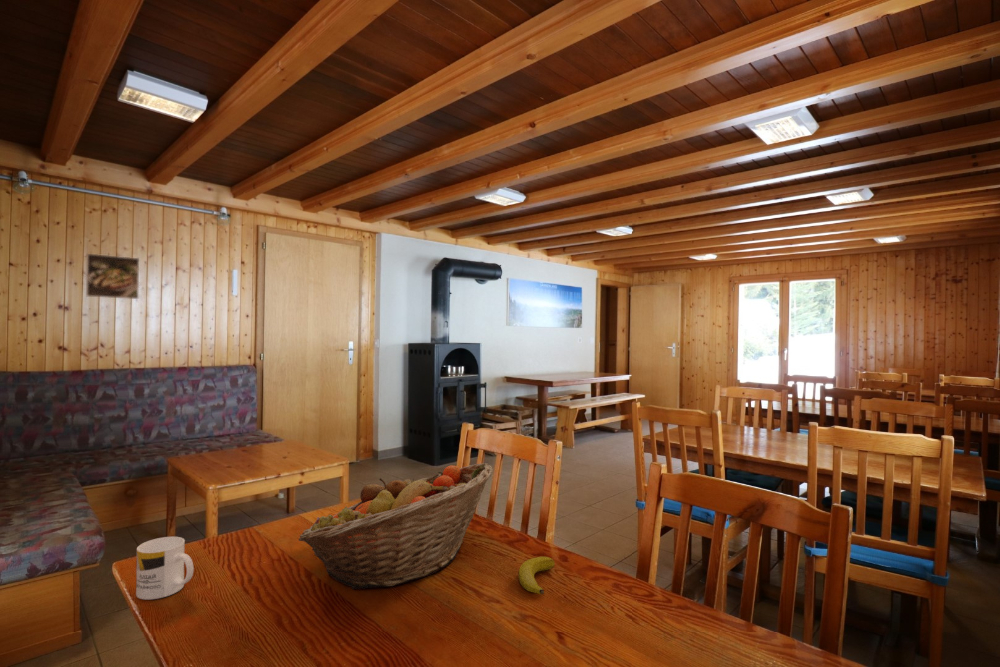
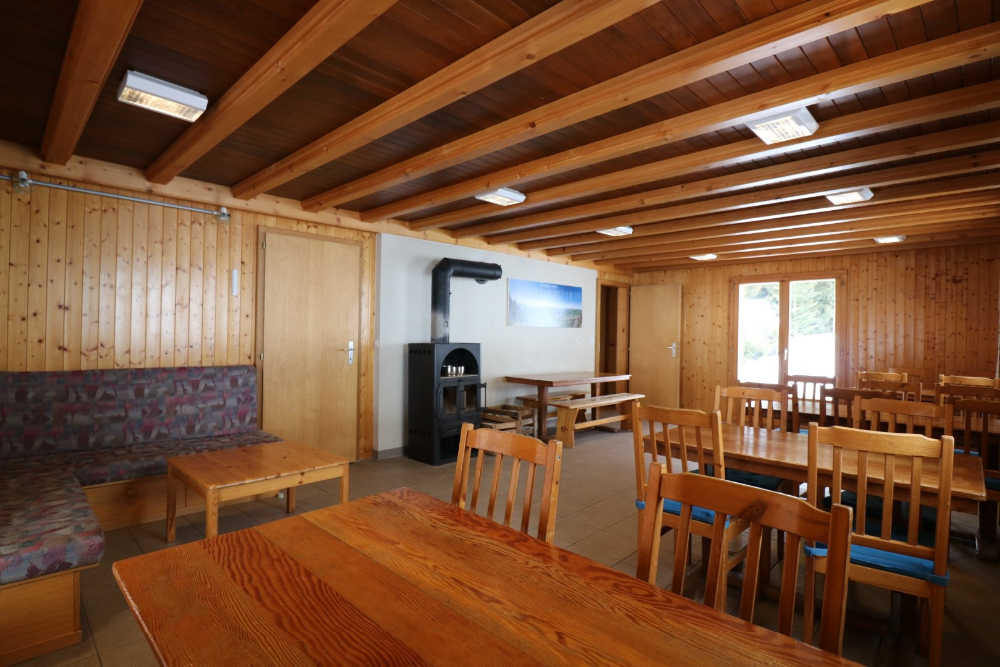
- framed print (113, 276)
- banana (535, 572)
- mug (166, 568)
- fruit basket (405, 513)
